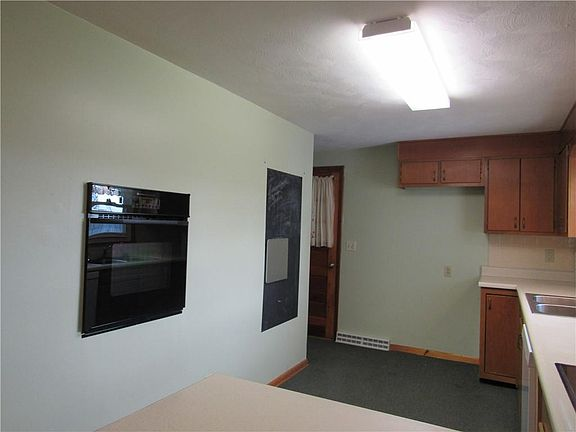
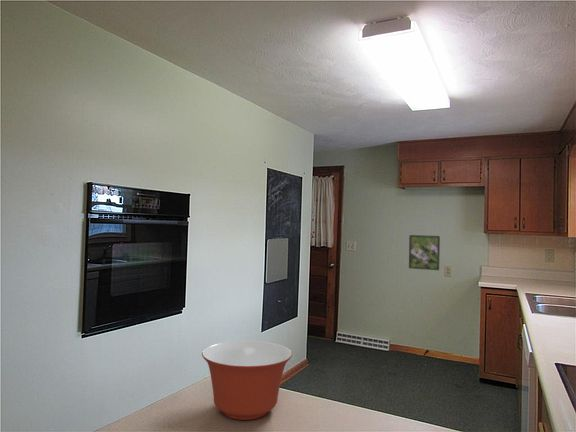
+ mixing bowl (246, 380)
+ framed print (424, 252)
